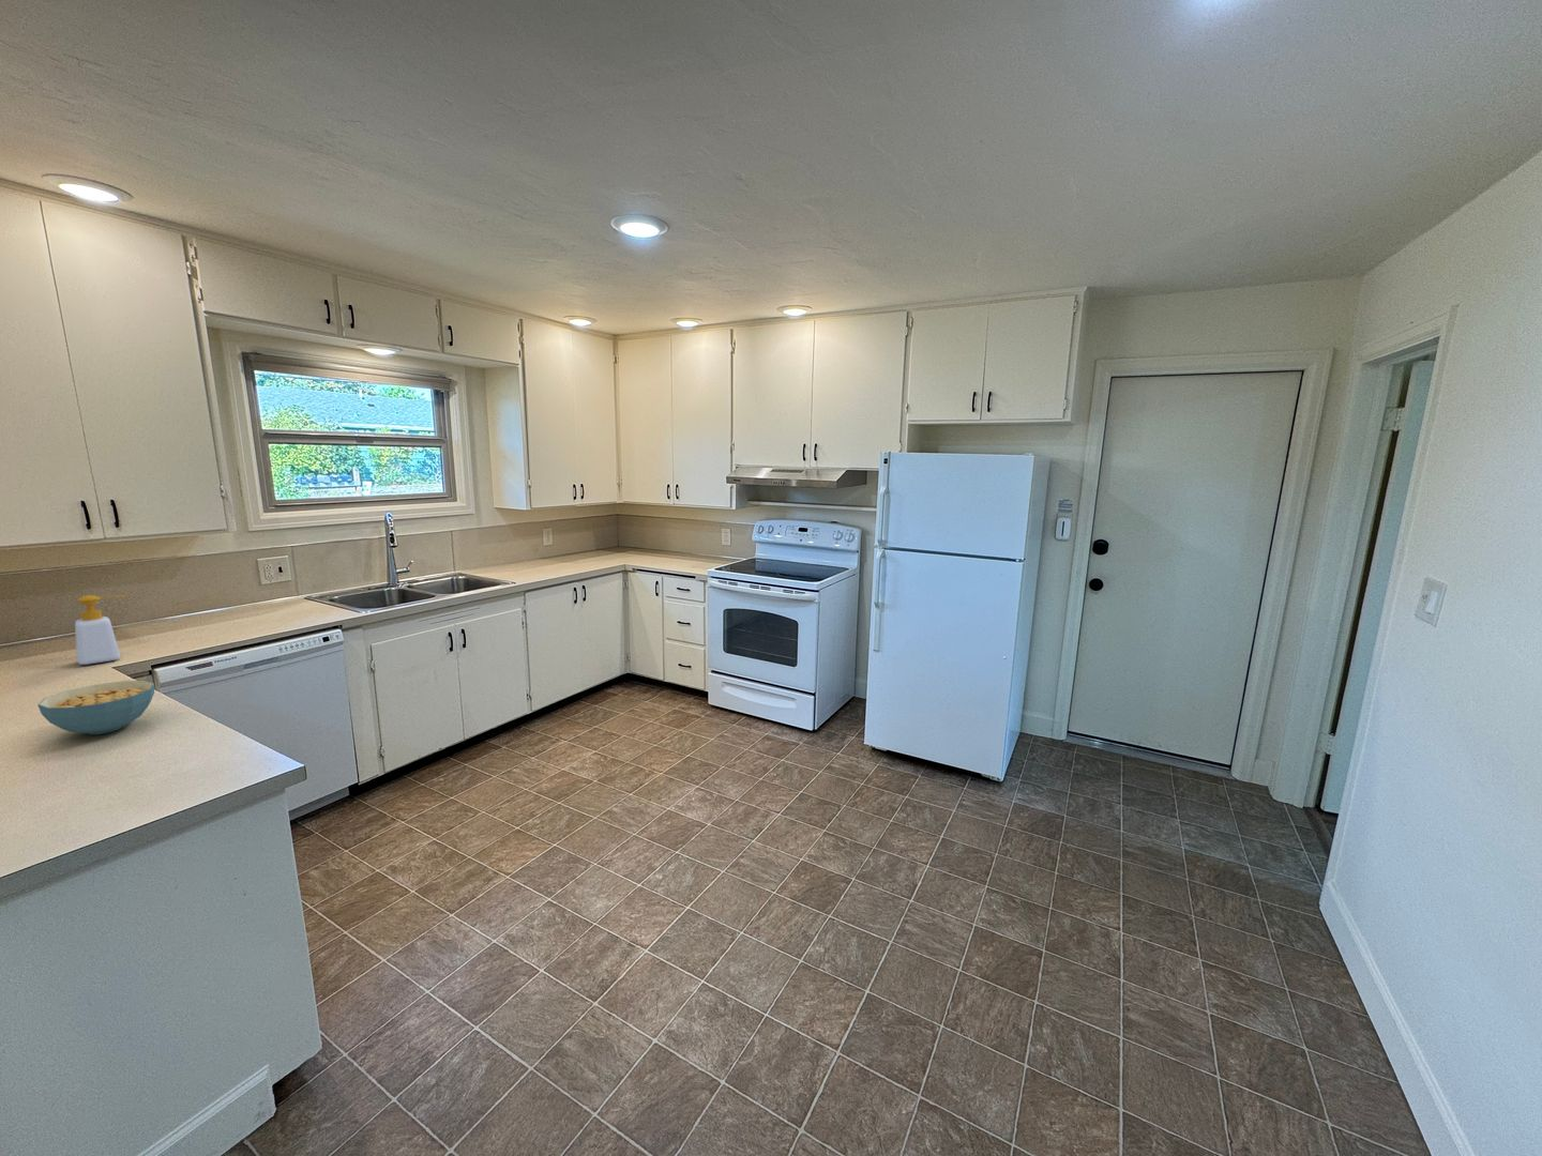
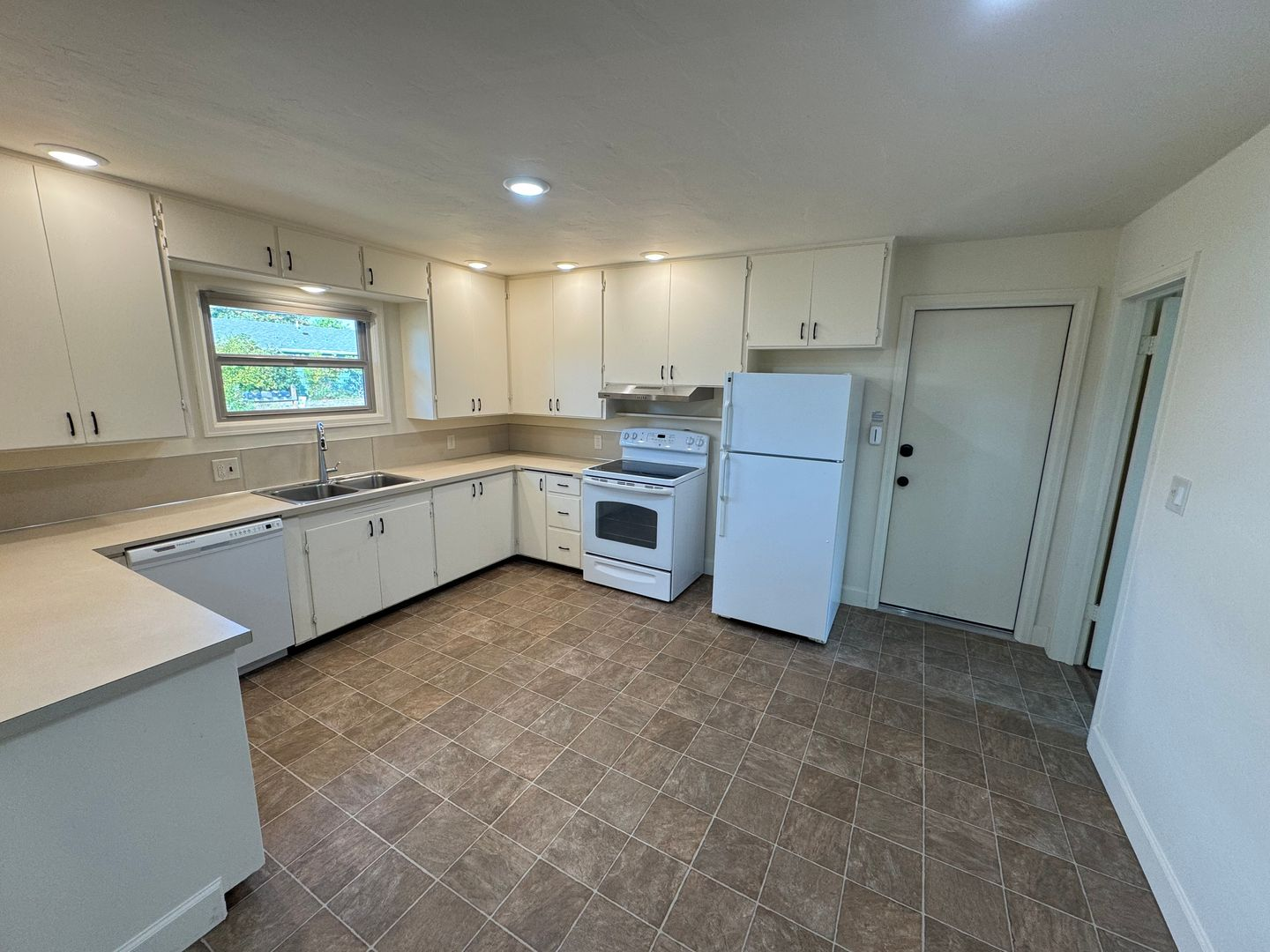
- soap bottle (103, 627)
- cereal bowl (102, 710)
